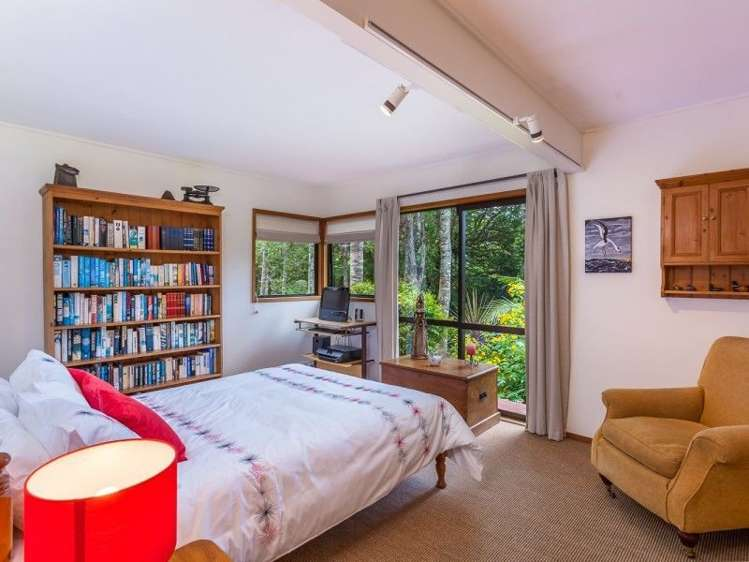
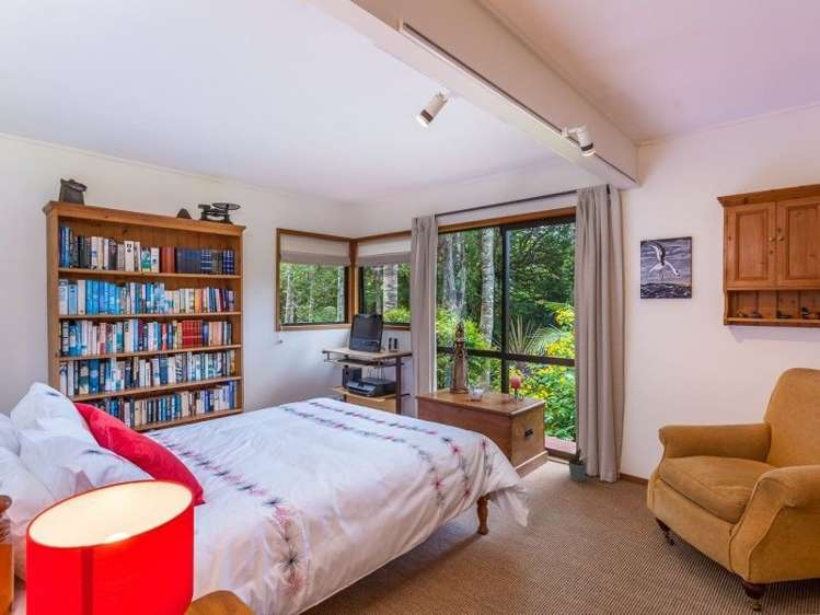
+ potted plant (576, 463)
